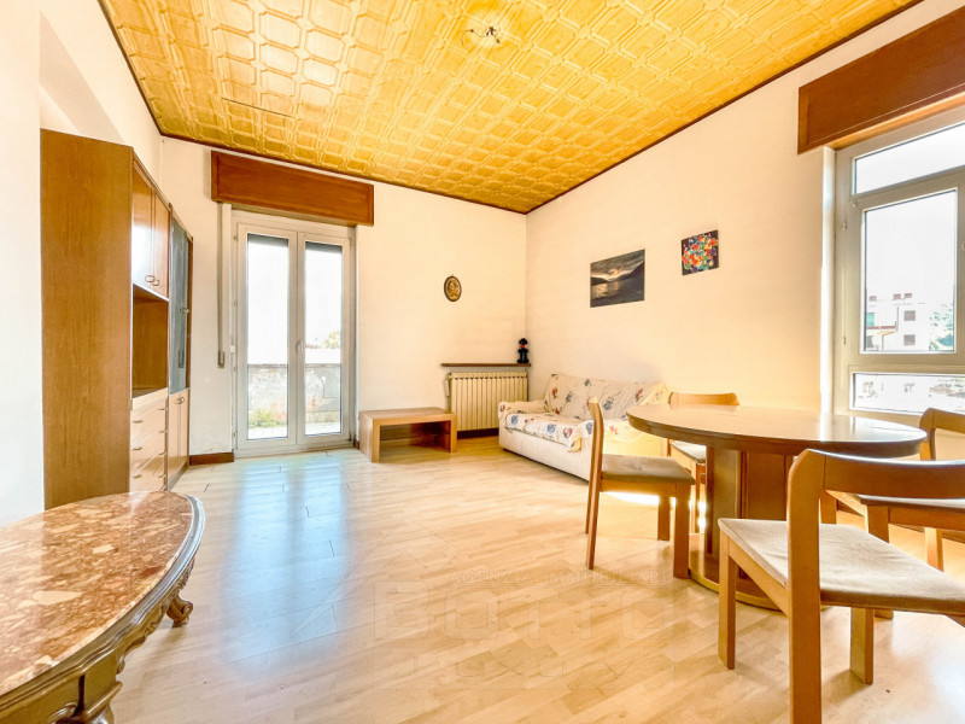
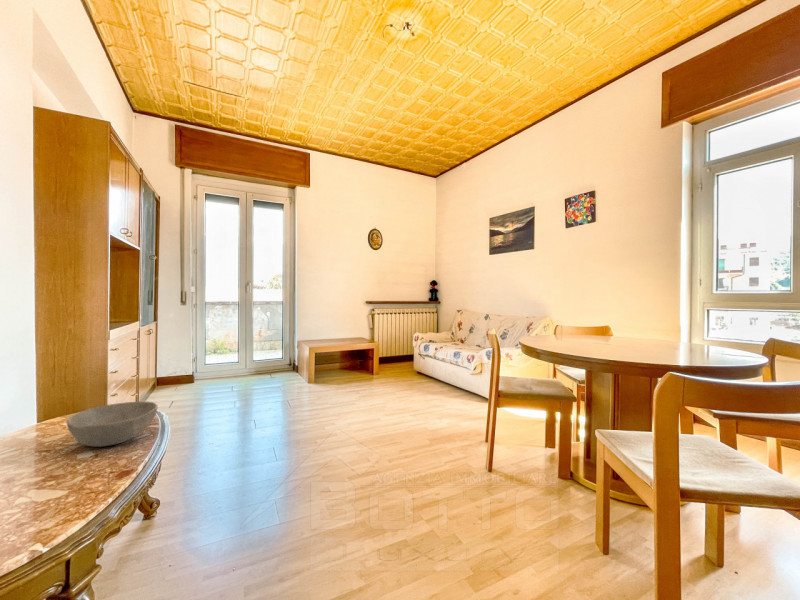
+ bowl (115, 425)
